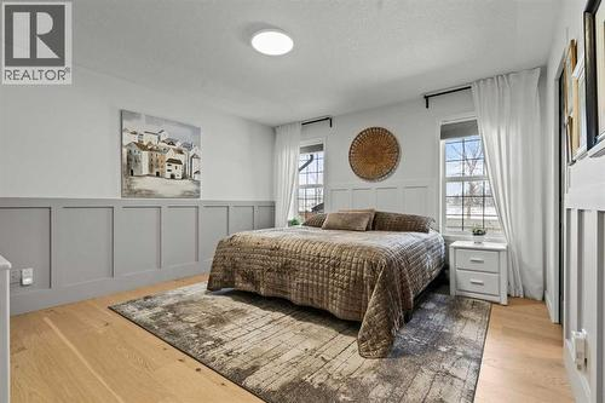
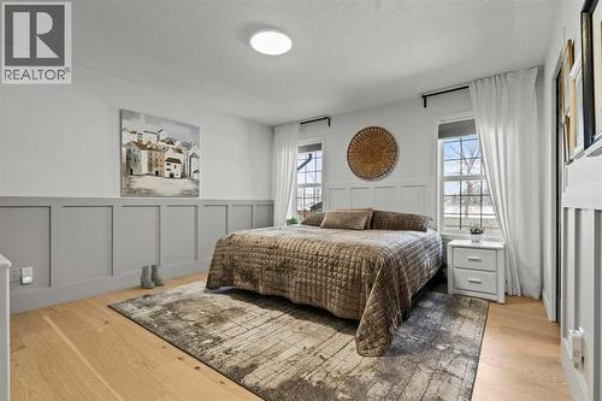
+ boots (152, 276)
